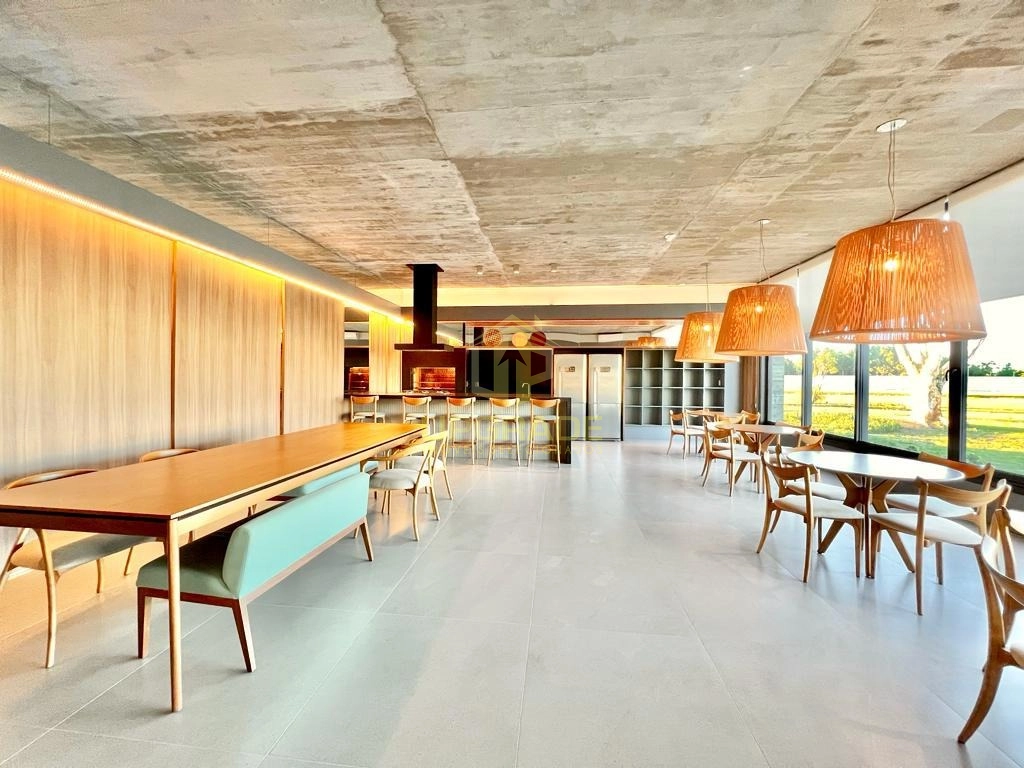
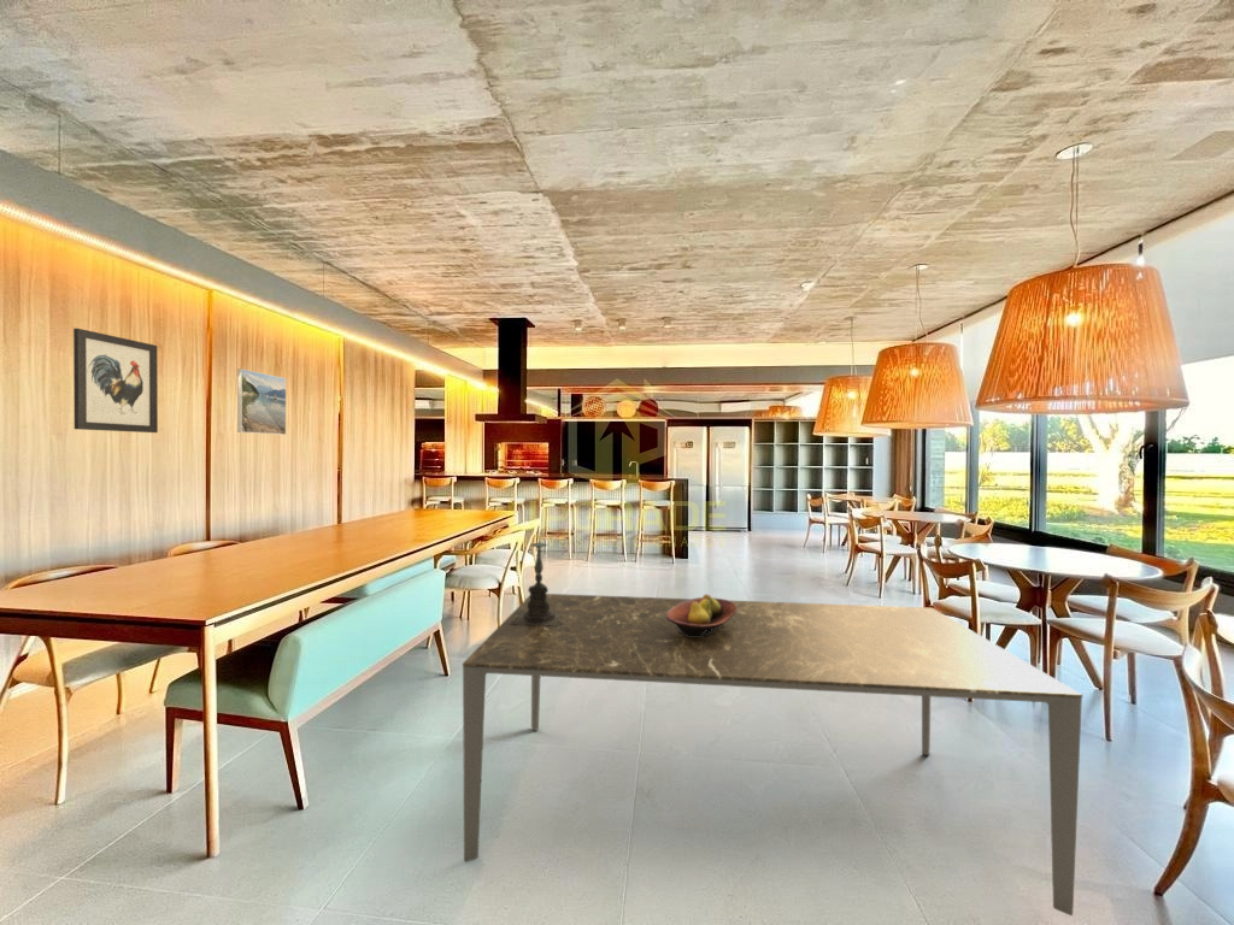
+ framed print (263, 403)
+ fruit bowl (703, 611)
+ wall art (118, 384)
+ dining table (735, 685)
+ candle holder (537, 575)
